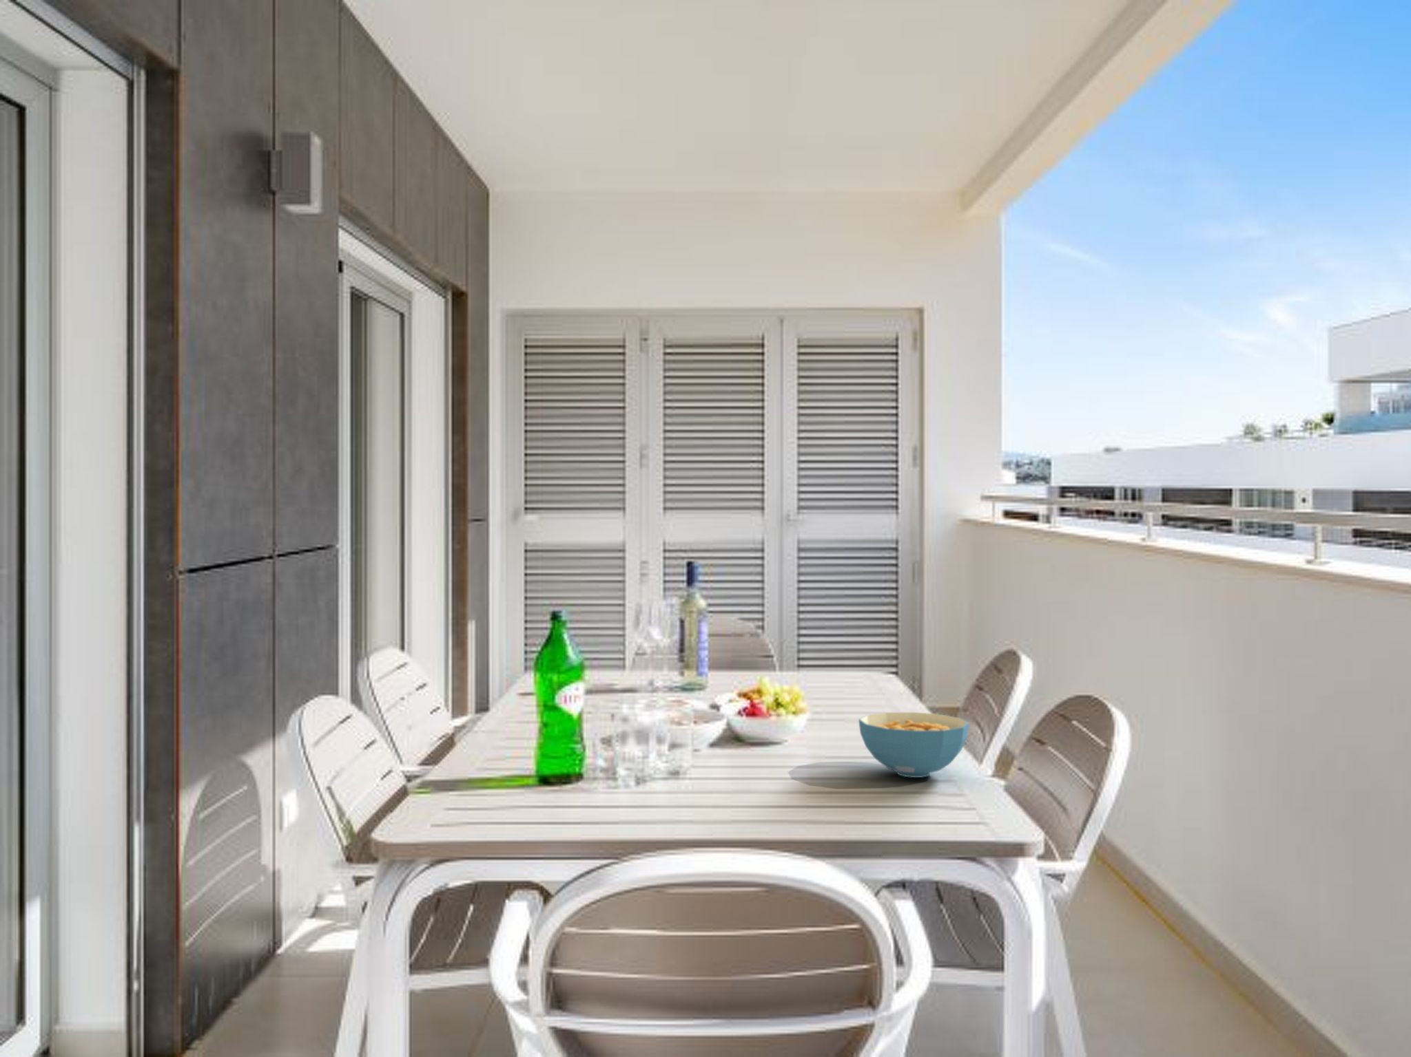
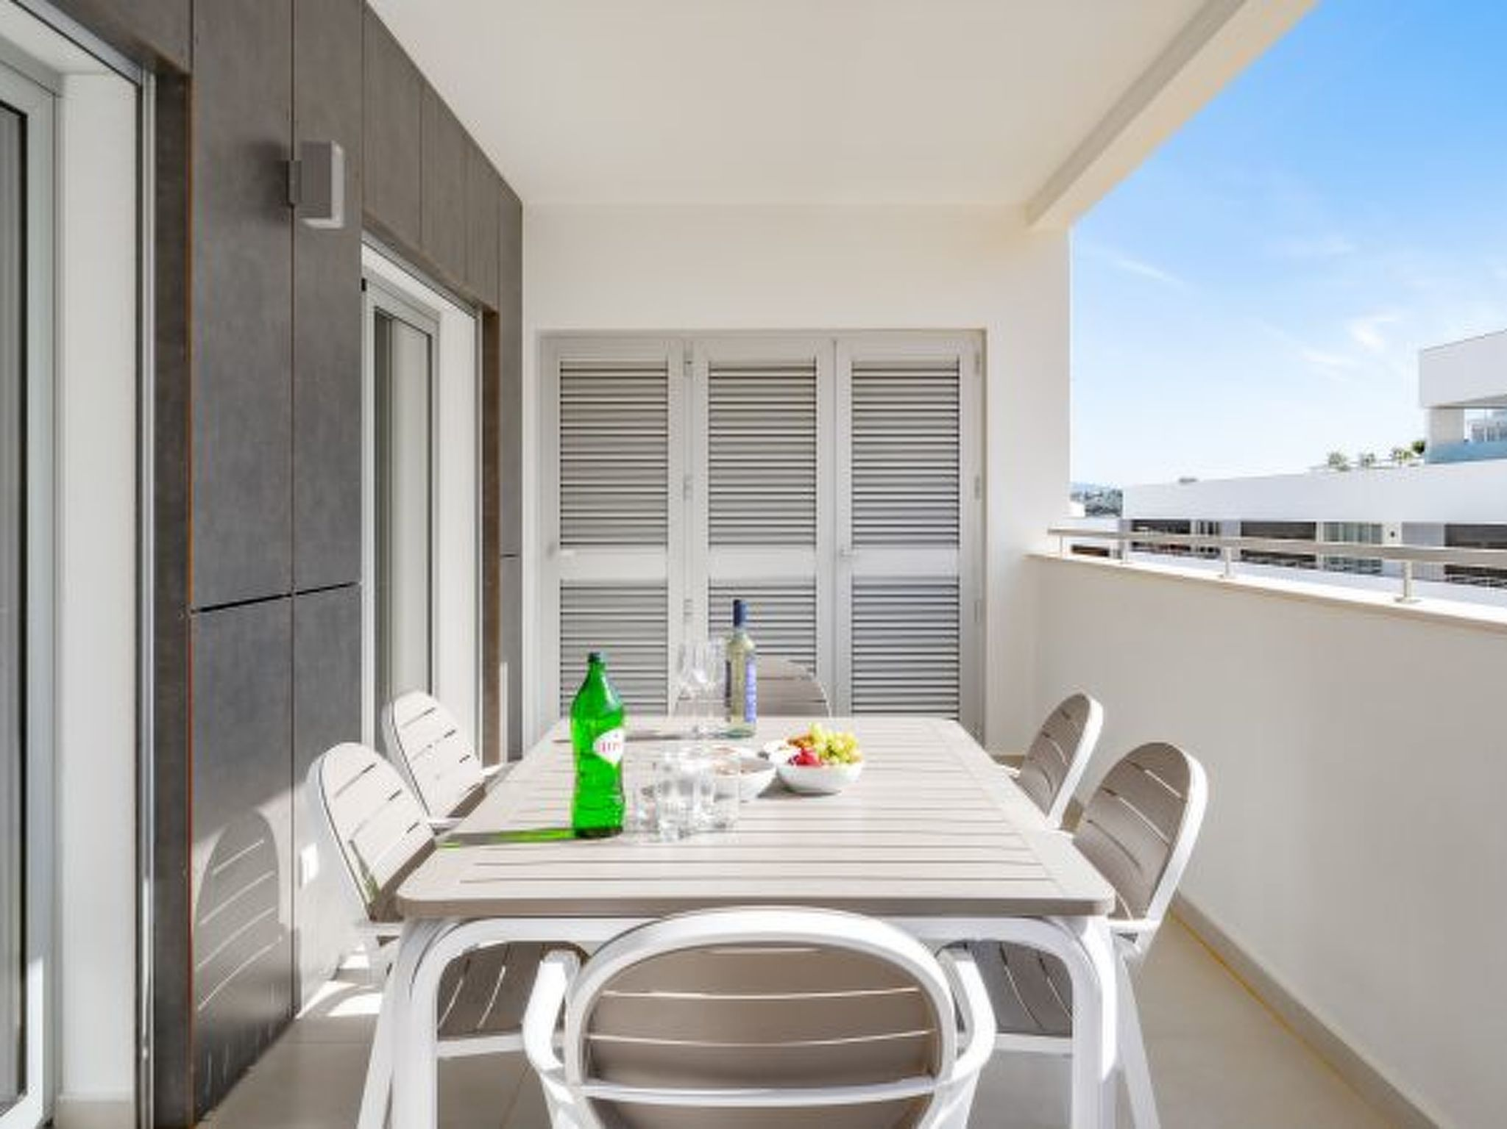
- cereal bowl (913, 747)
